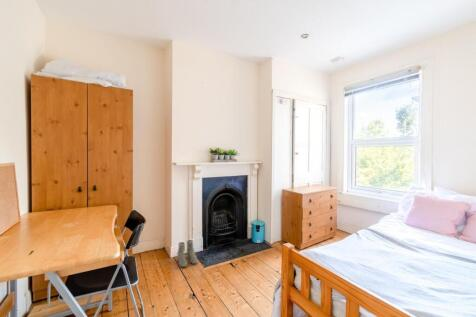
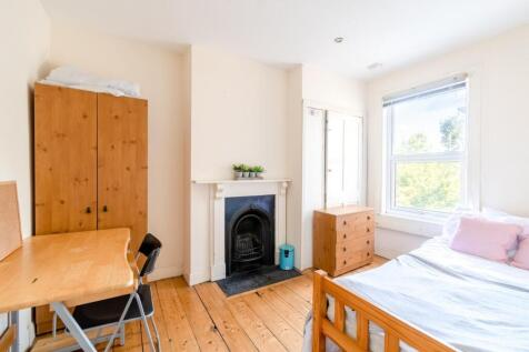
- boots (187, 252)
